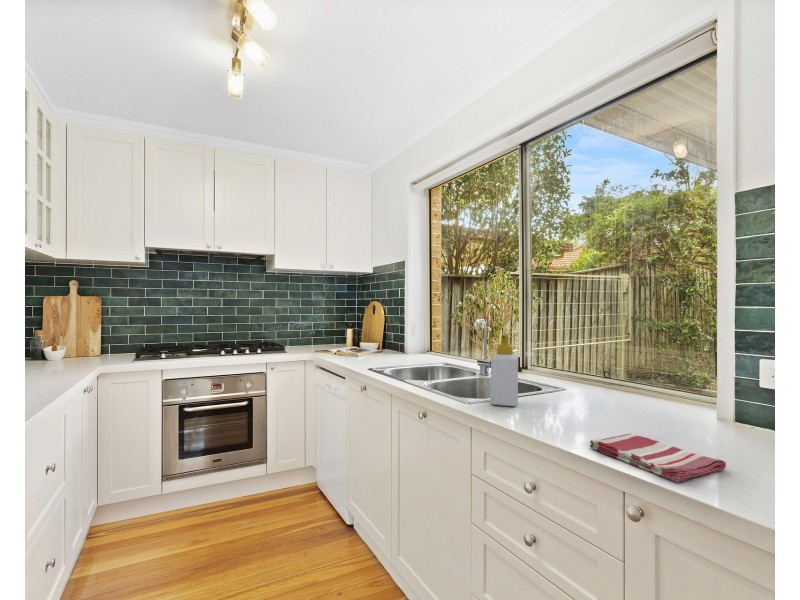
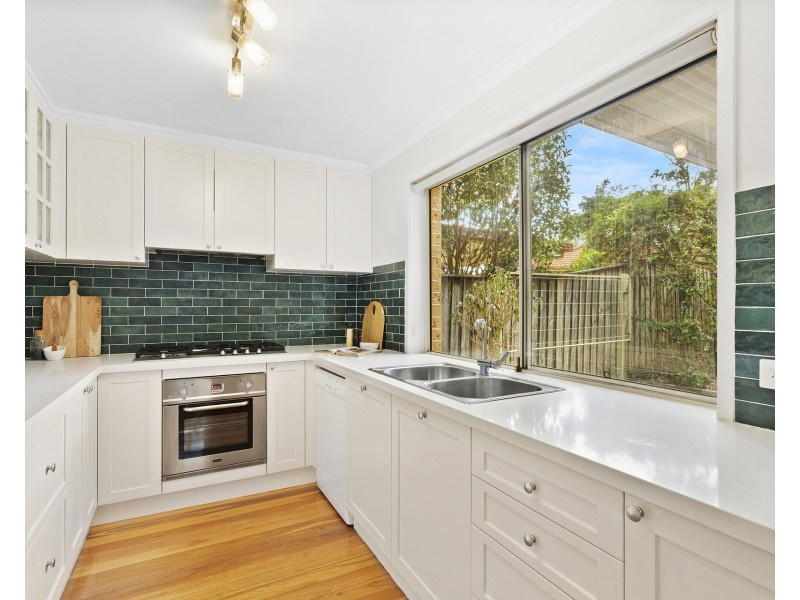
- dish towel (652, 452)
- soap bottle (504, 369)
